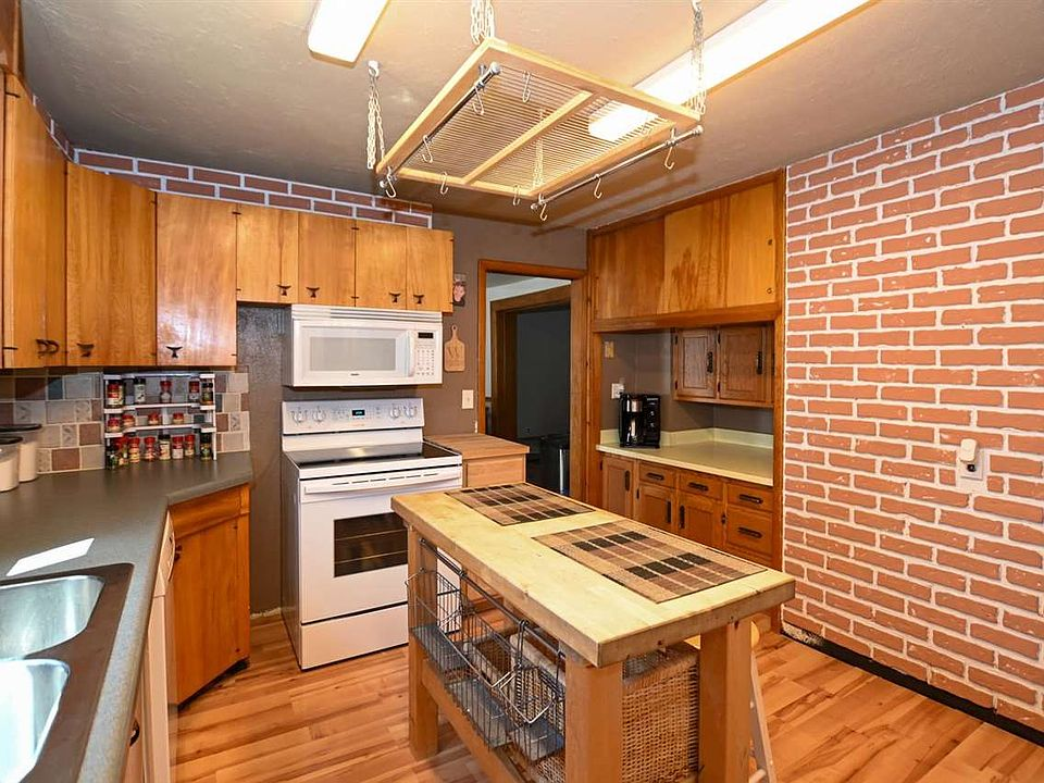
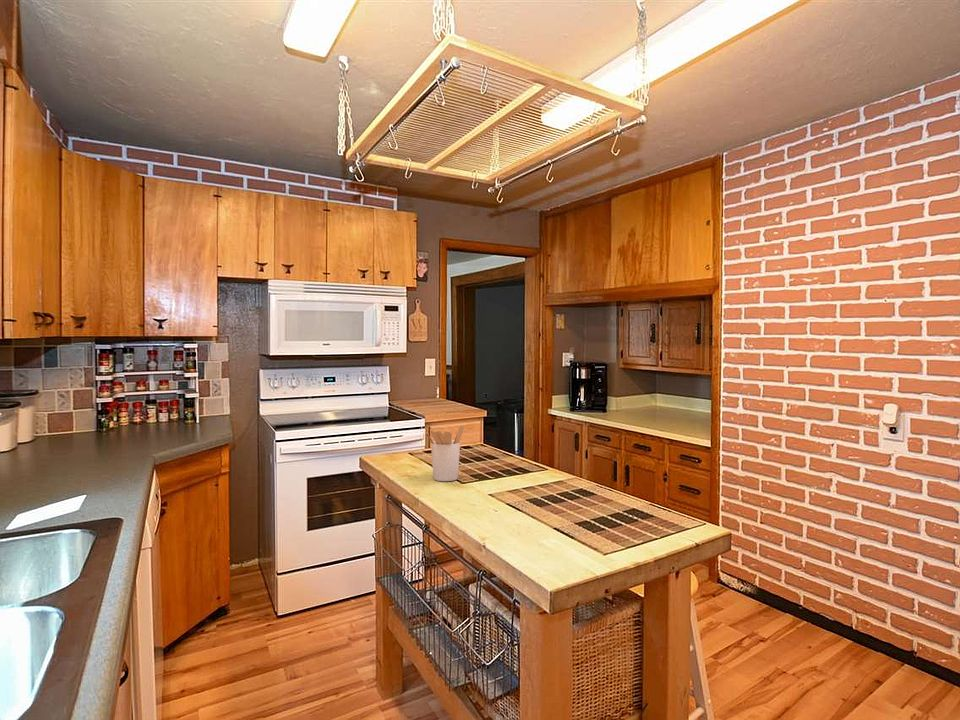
+ utensil holder (444, 452)
